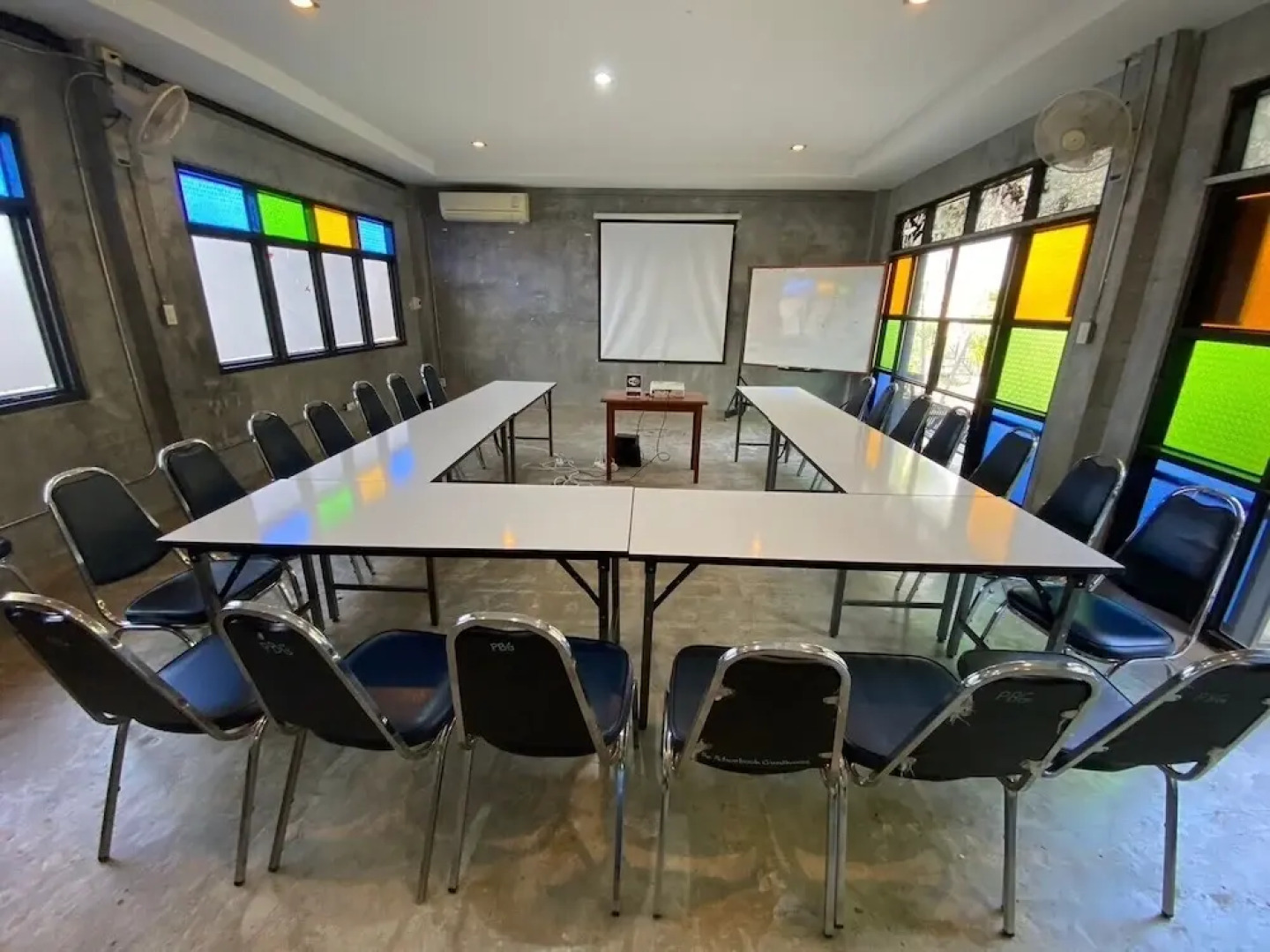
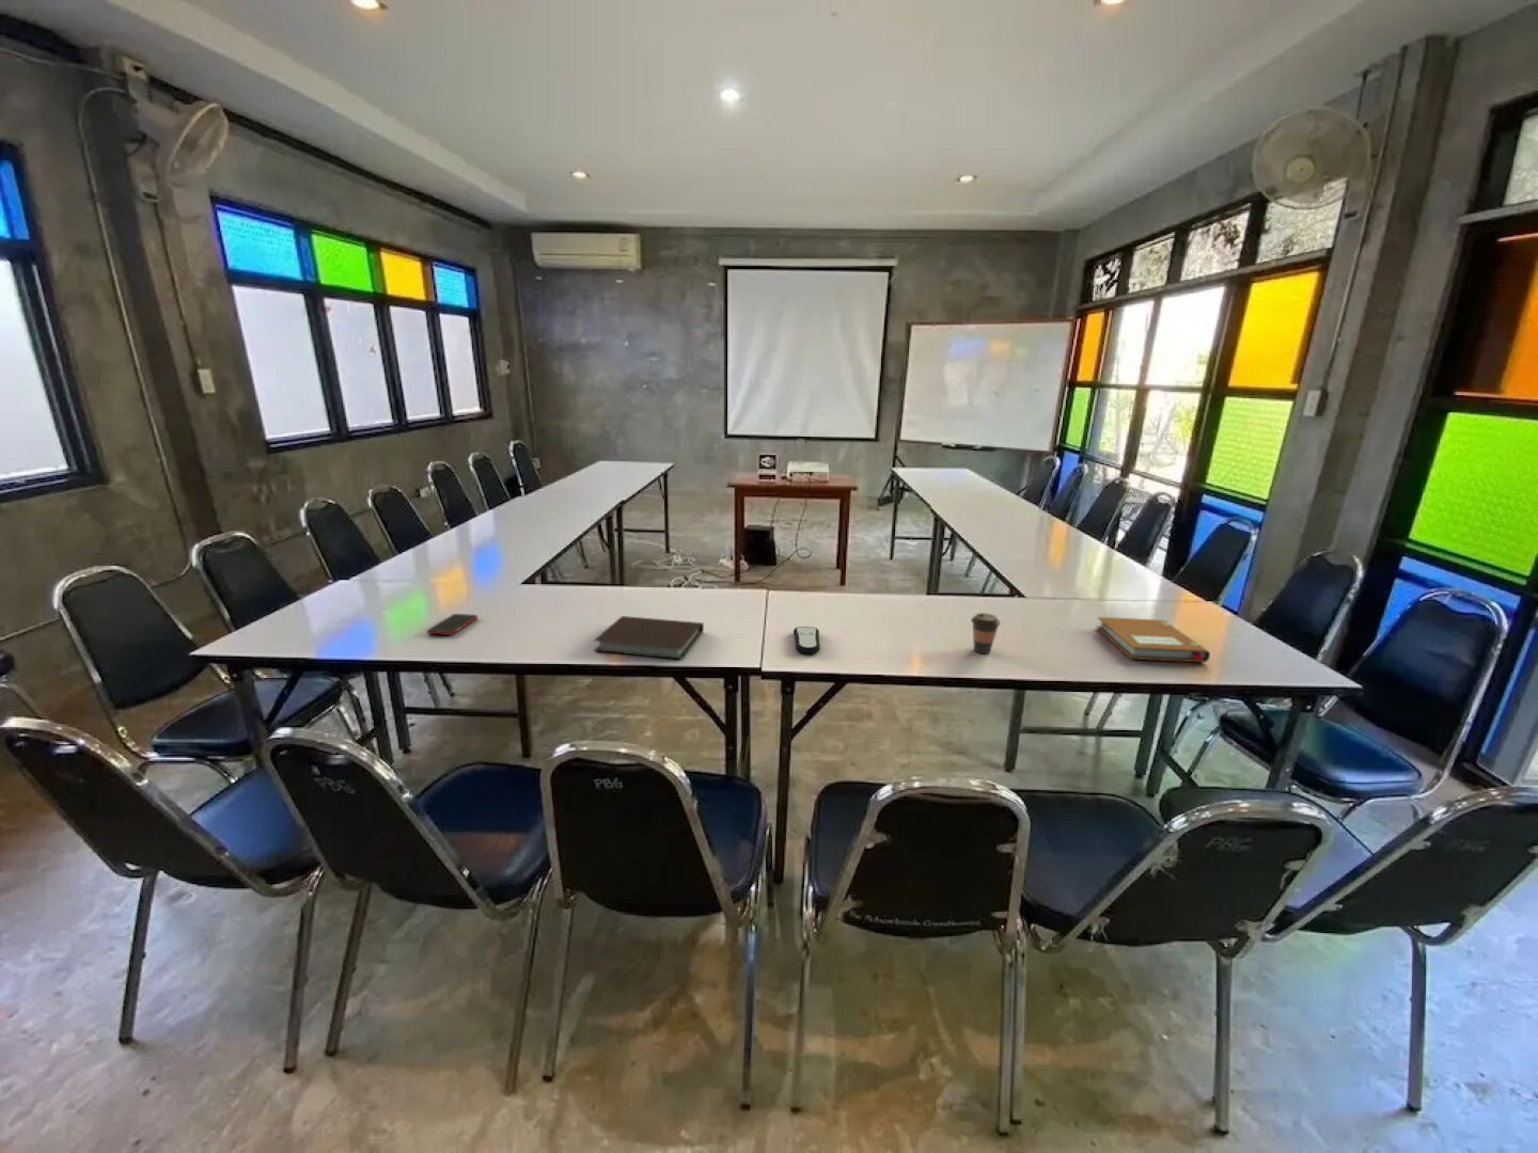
+ notebook (650, 635)
+ notebook (1150, 638)
+ cell phone (453, 624)
+ remote control (807, 638)
+ coffee cup (983, 633)
